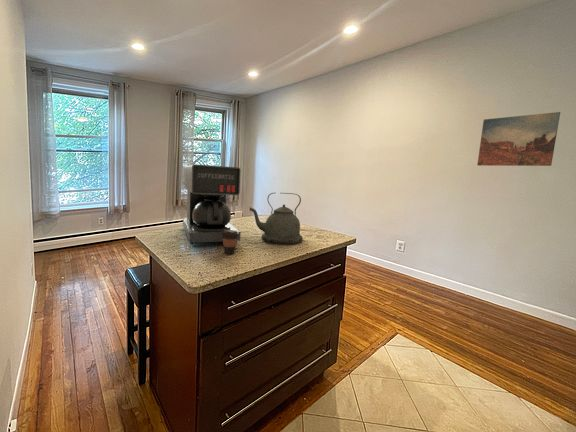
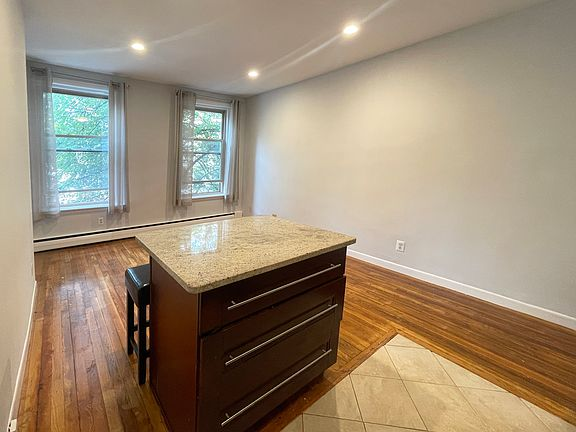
- coffee maker (209, 201)
- wall art (515, 141)
- coffee cup (229, 241)
- kettle (280, 216)
